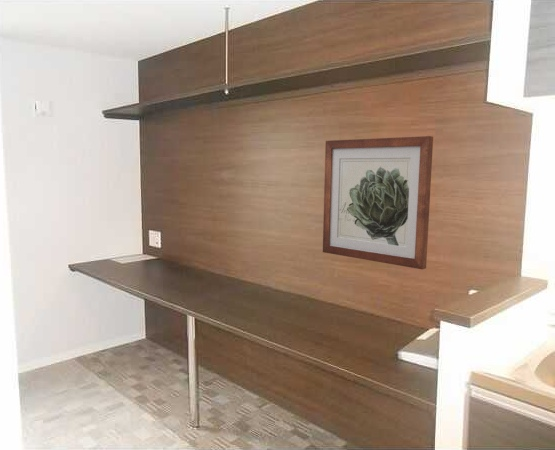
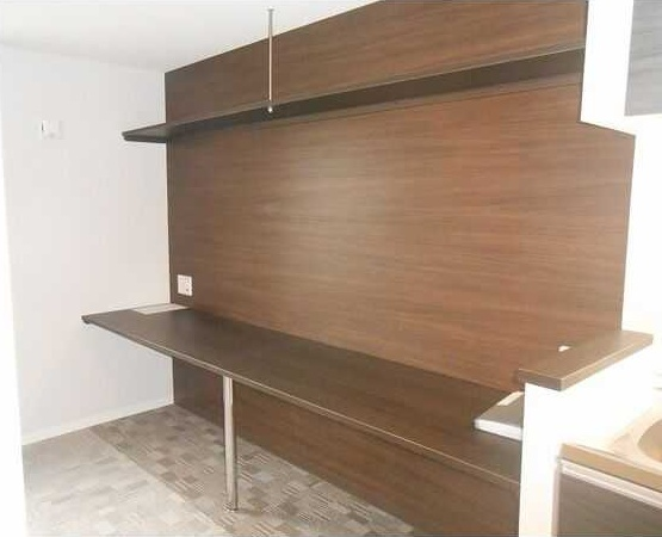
- wall art (372, 200)
